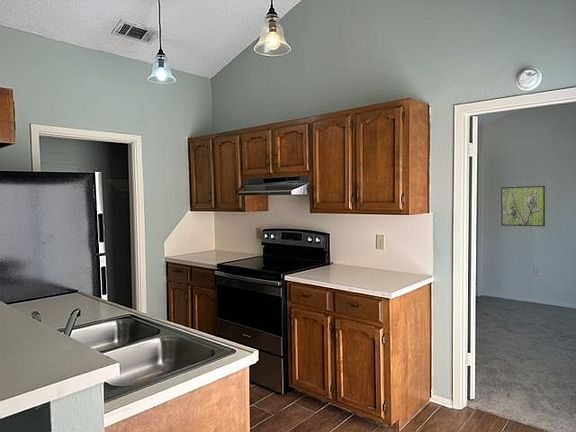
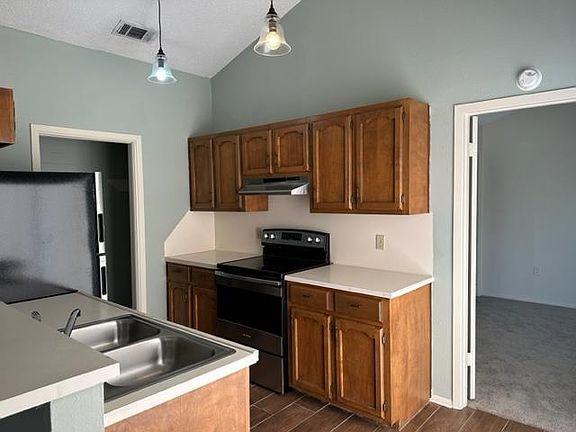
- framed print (522, 206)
